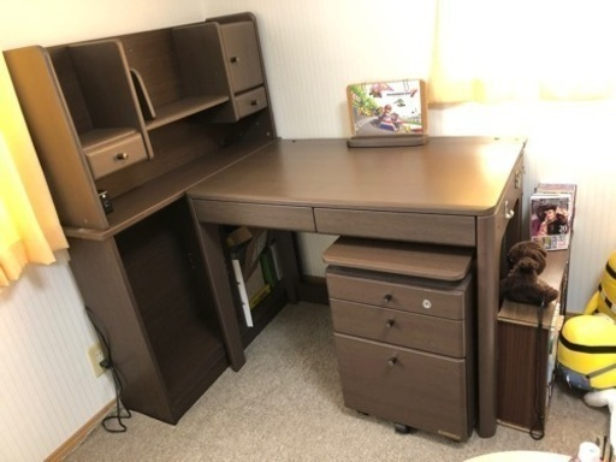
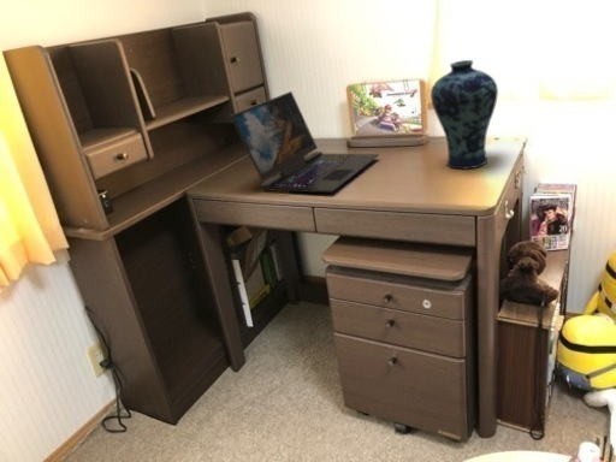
+ vase (463, 114)
+ laptop (308, 138)
